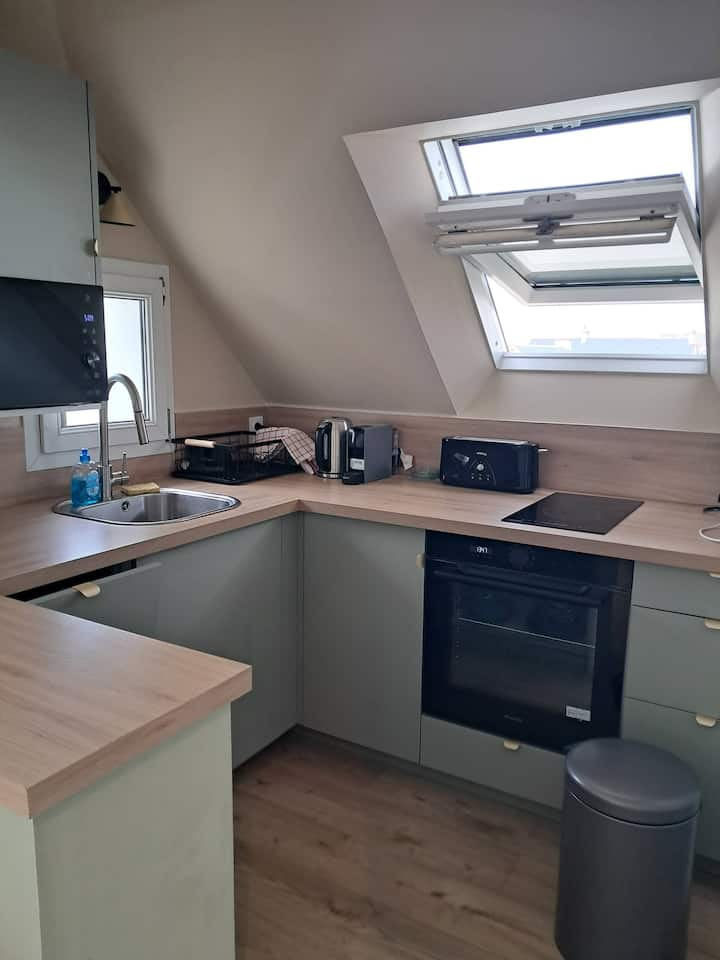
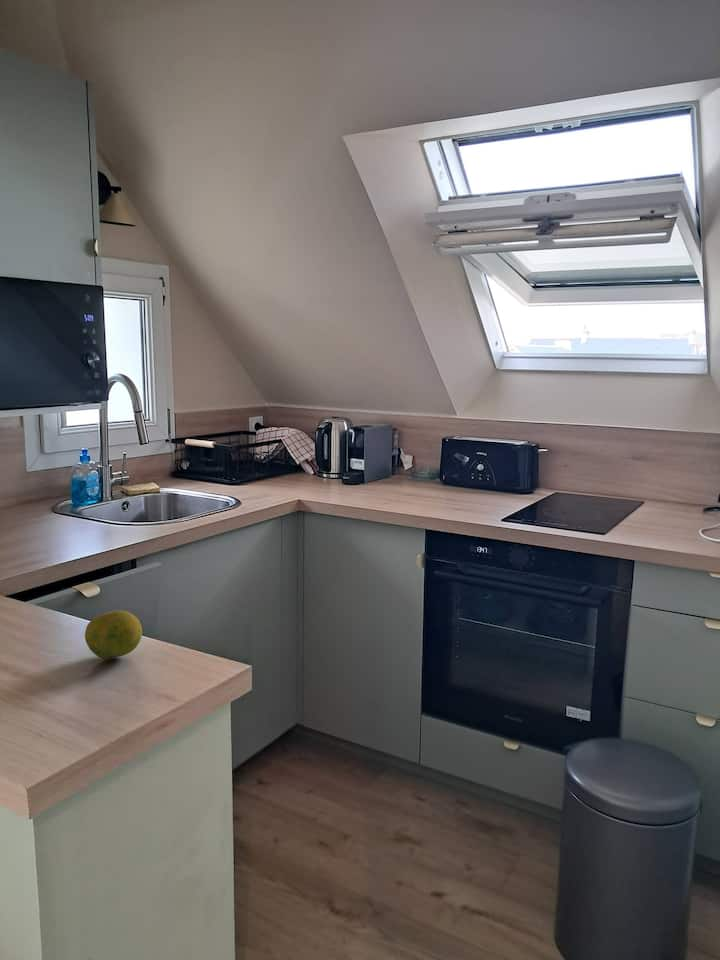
+ fruit (113, 633)
